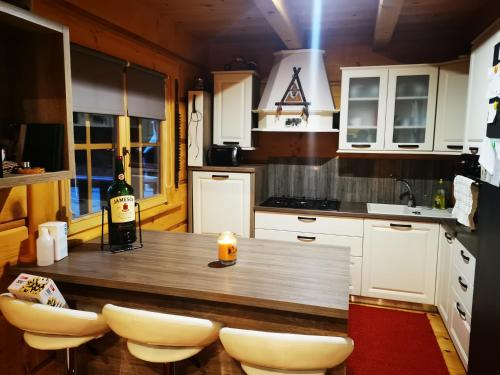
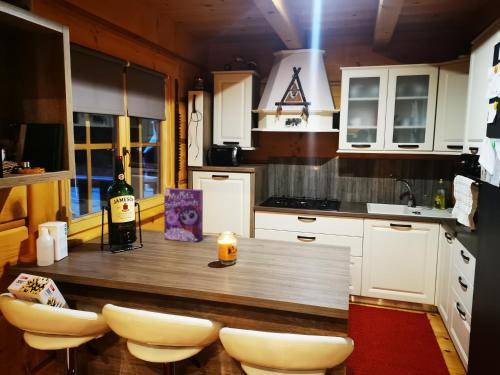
+ cereal box (183, 214)
